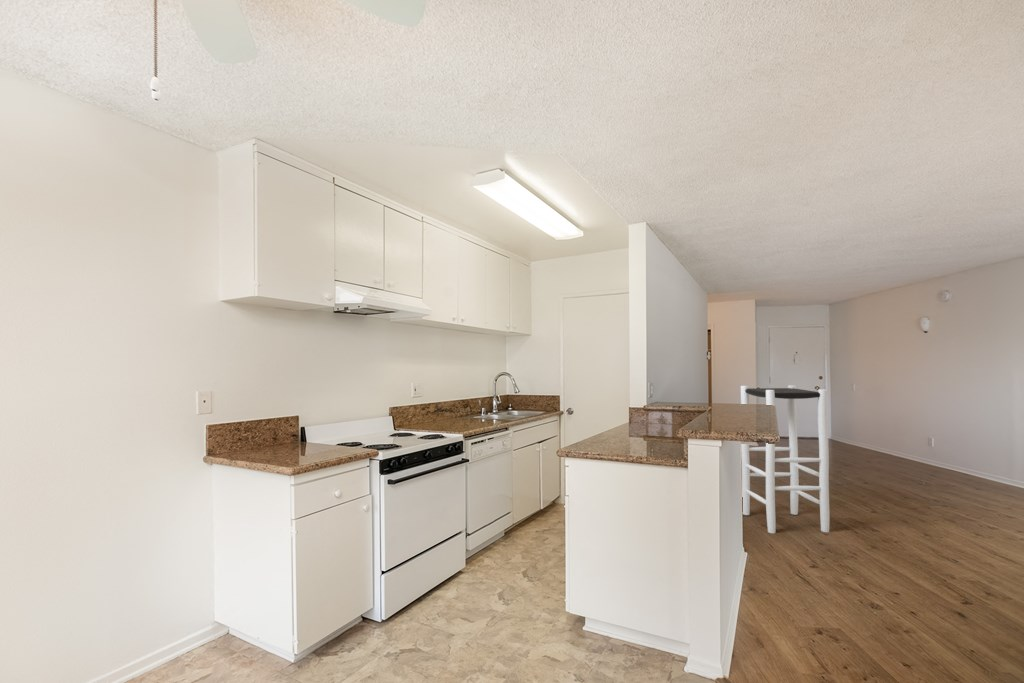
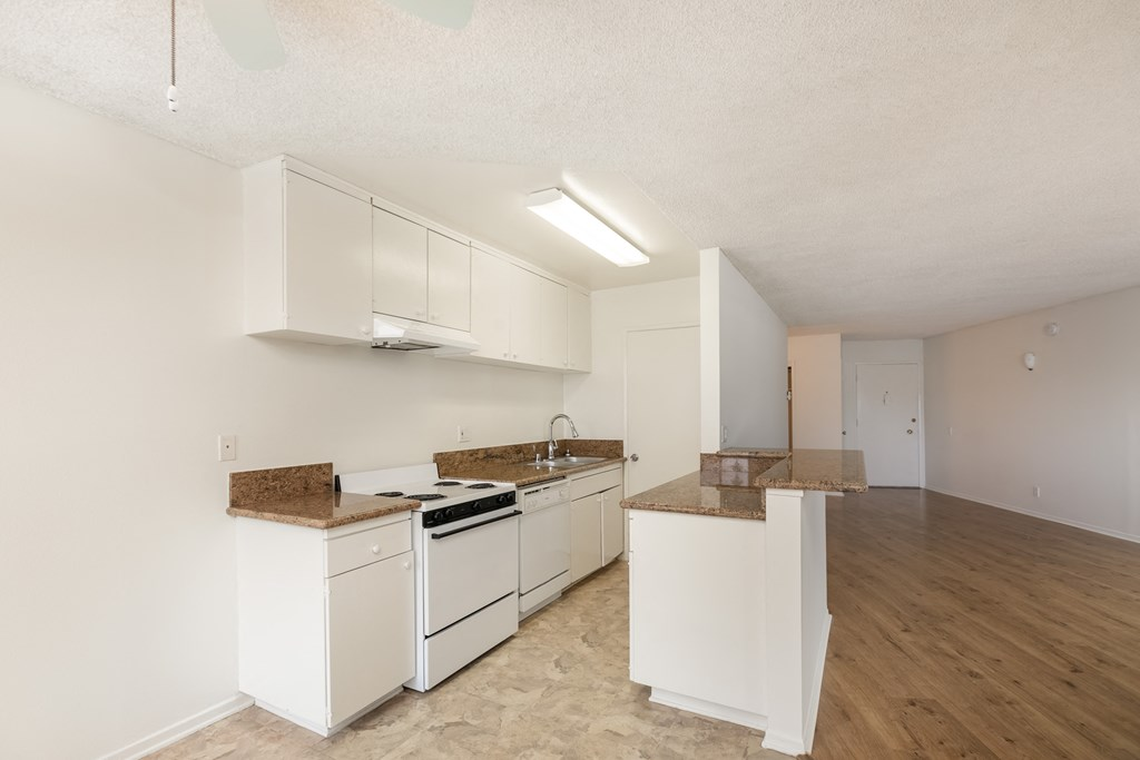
- bar stool (782, 458)
